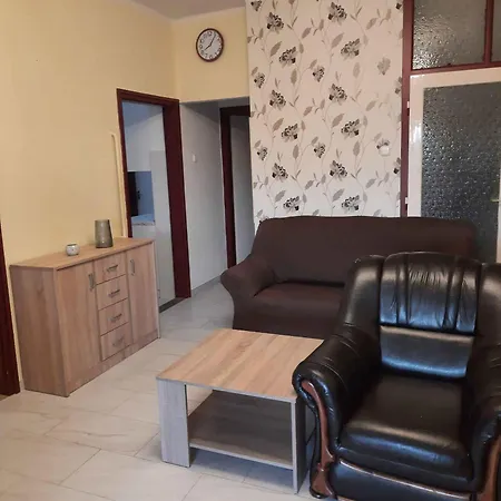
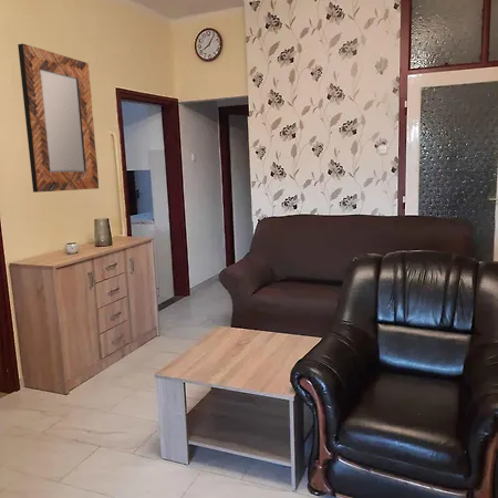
+ home mirror (62, 123)
